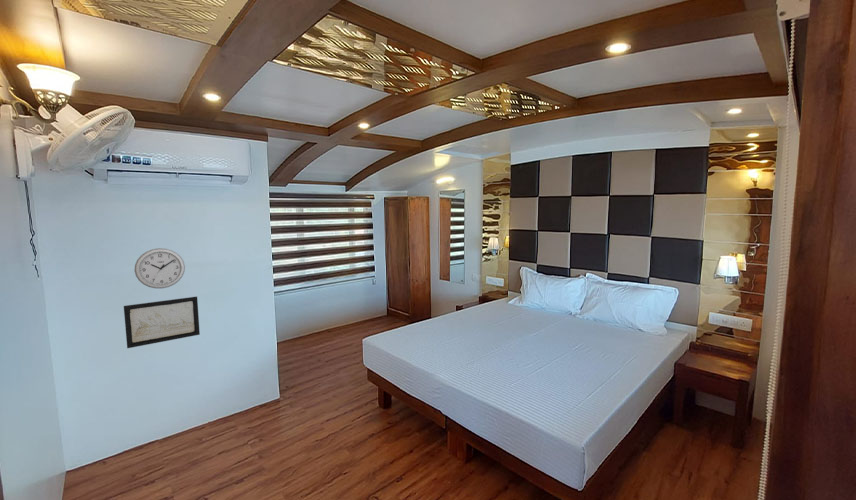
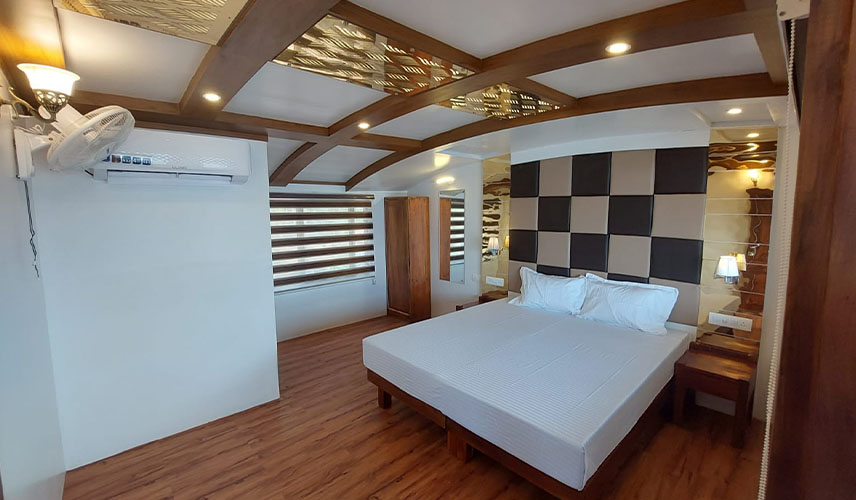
- wall clock (160, 268)
- wall art (163, 321)
